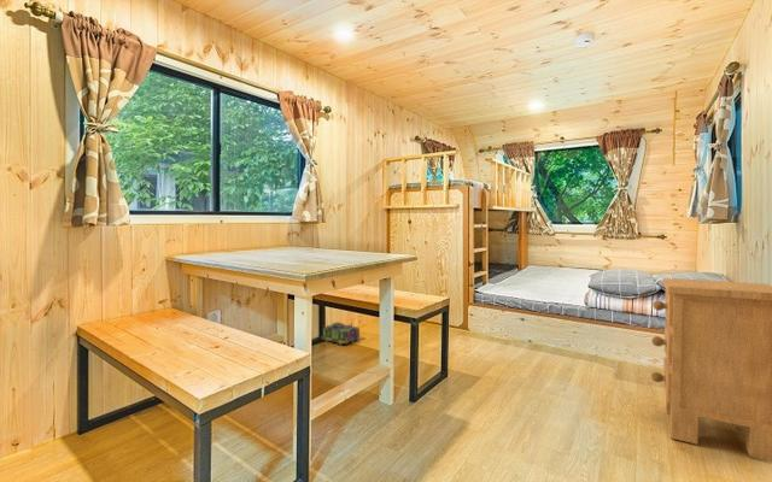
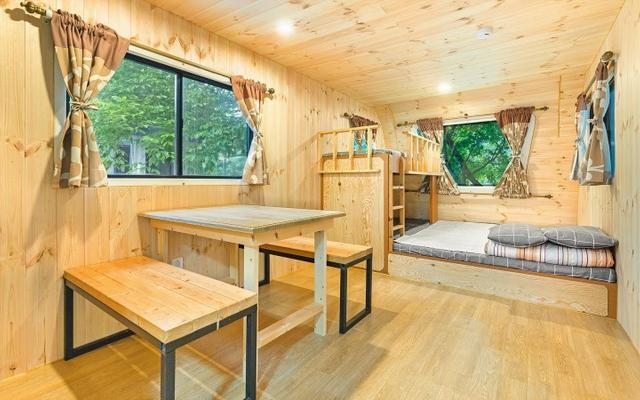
- nightstand (709, 358)
- backpack (339, 330)
